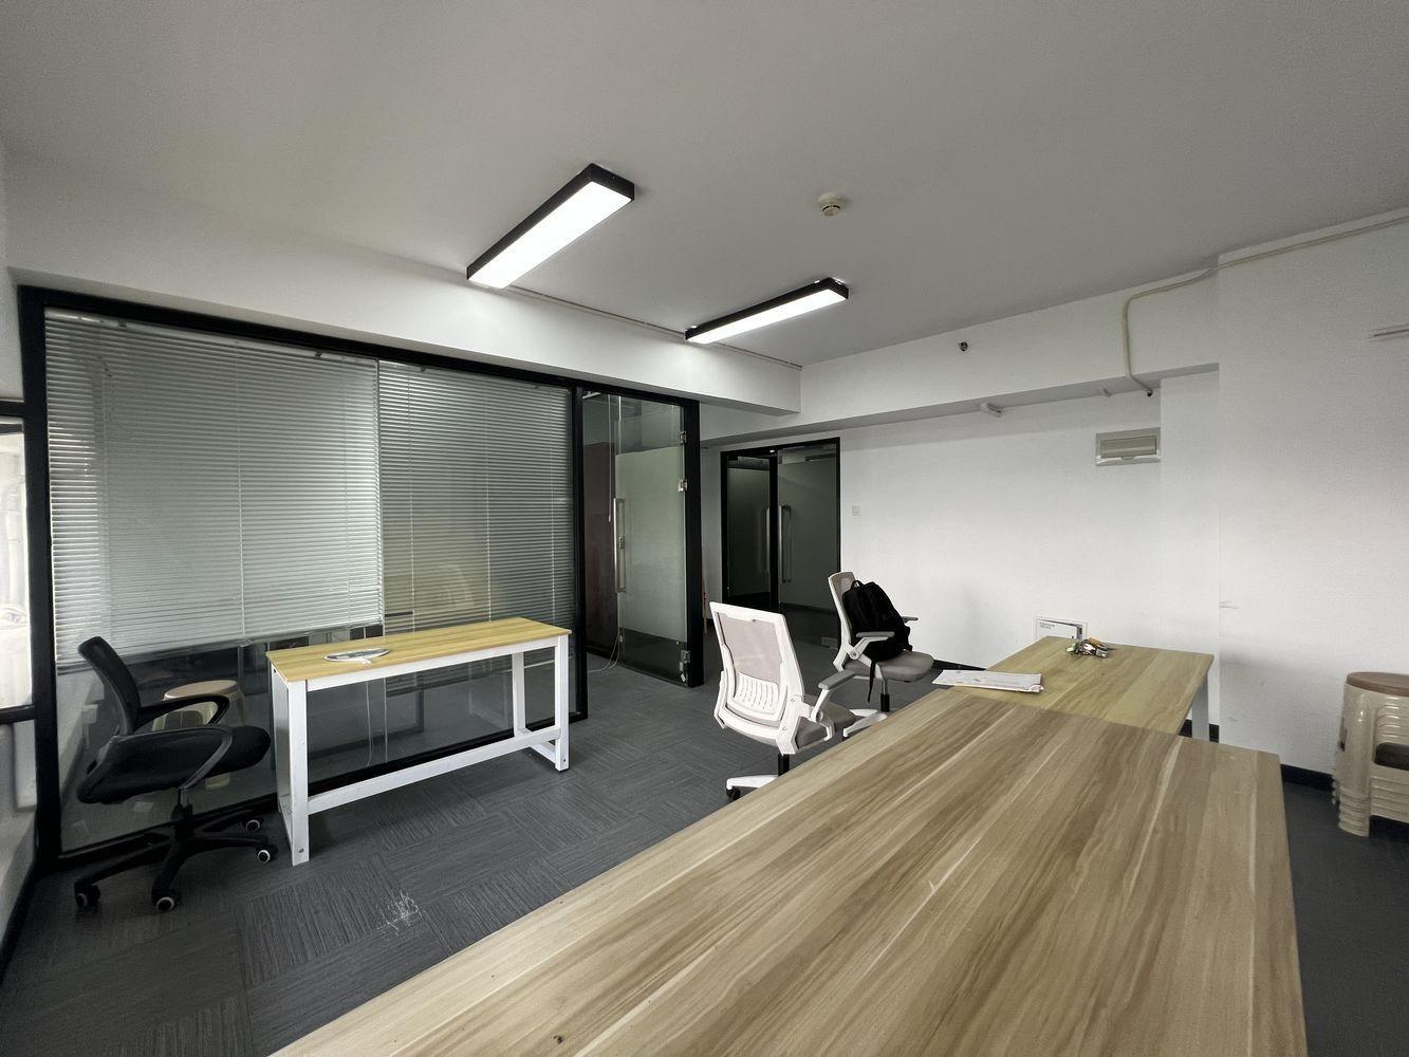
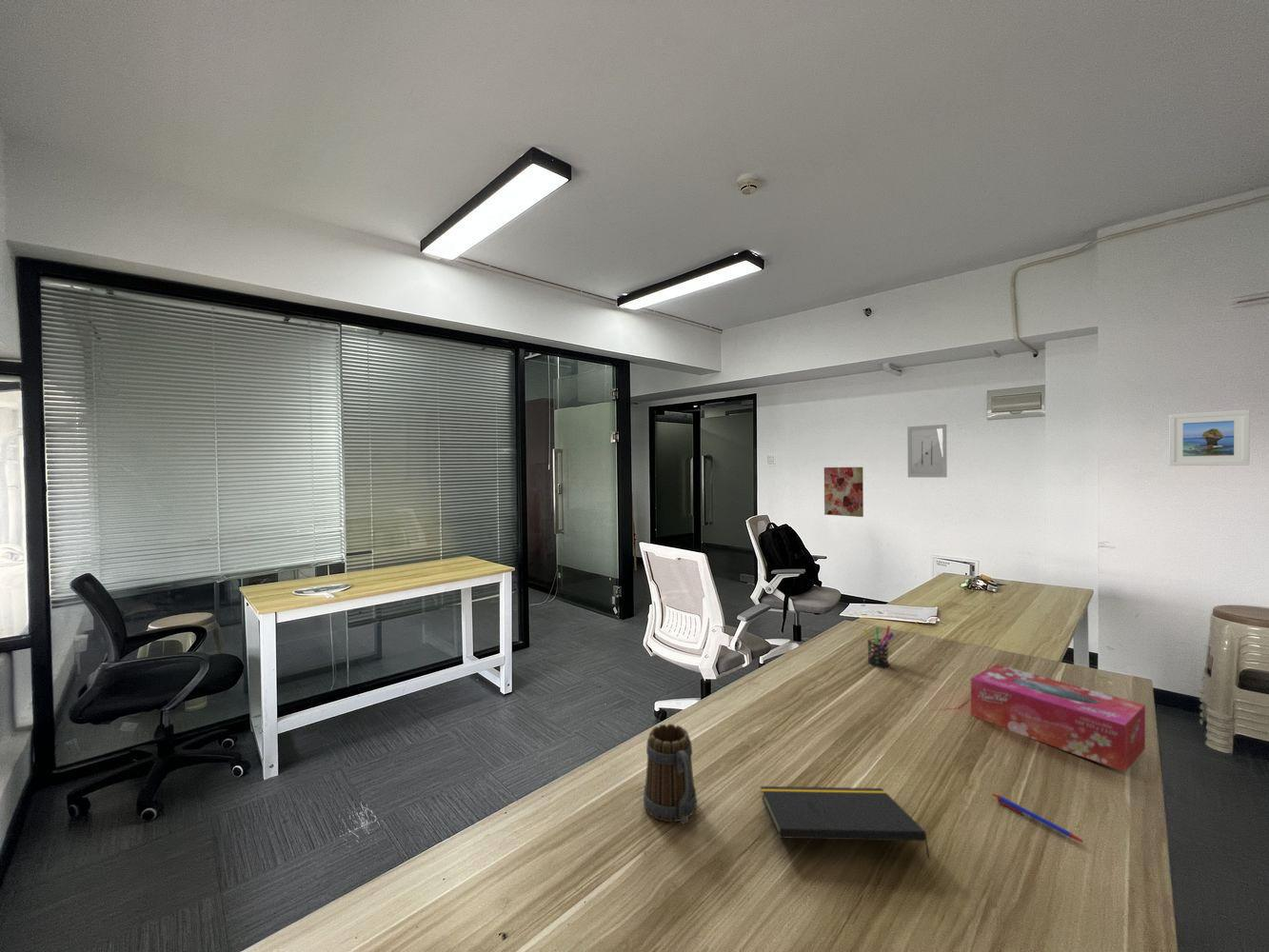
+ notepad (835, 811)
+ wall art (843, 491)
+ mug (673, 775)
+ tissue box (1052, 710)
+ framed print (1207, 439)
+ wall art (926, 451)
+ pen holder (879, 644)
+ pen (1036, 817)
